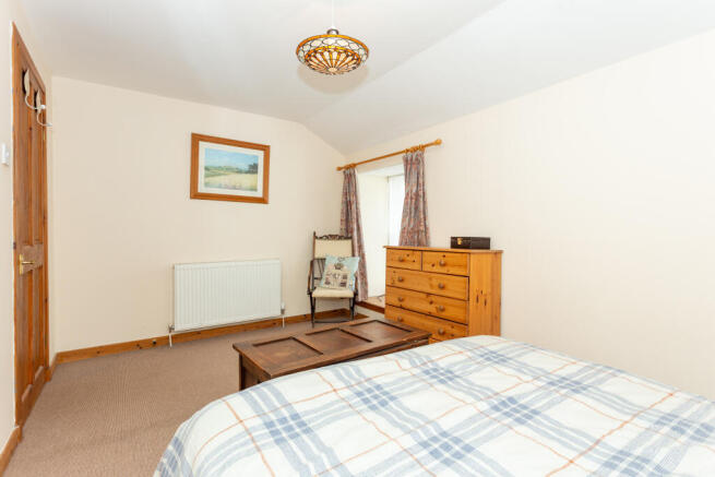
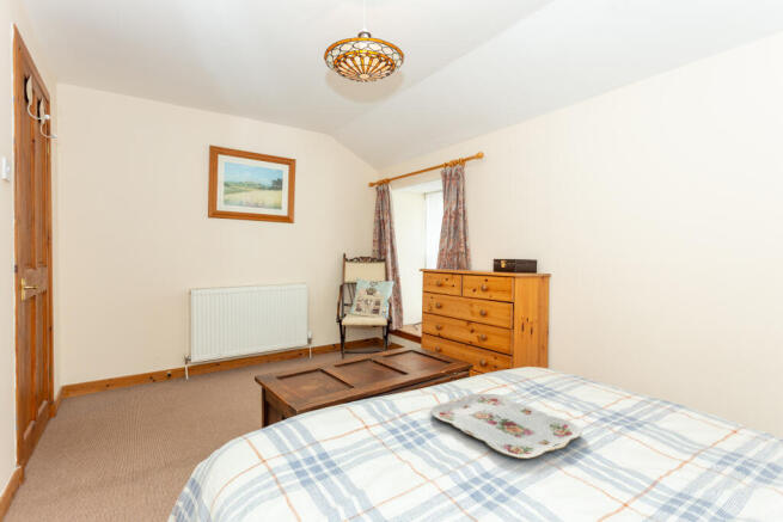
+ serving tray (501, 420)
